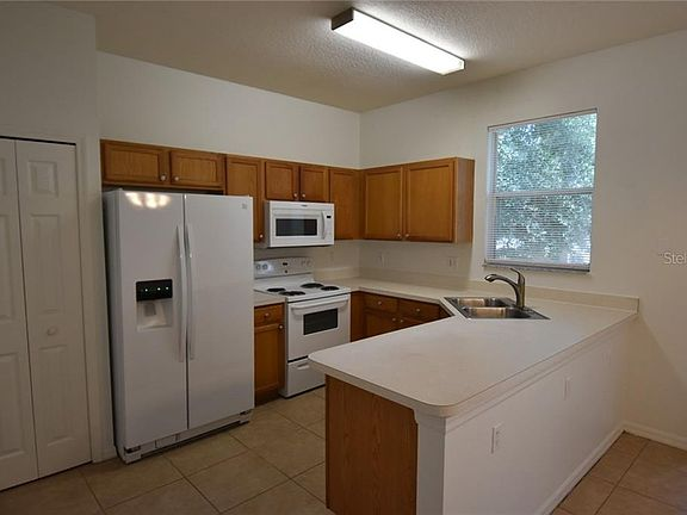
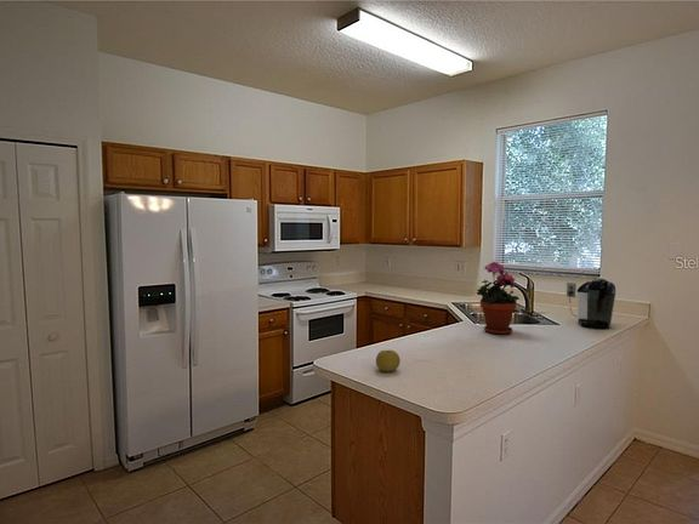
+ fruit (387, 360)
+ potted plant (498, 296)
+ coffee maker (586, 301)
